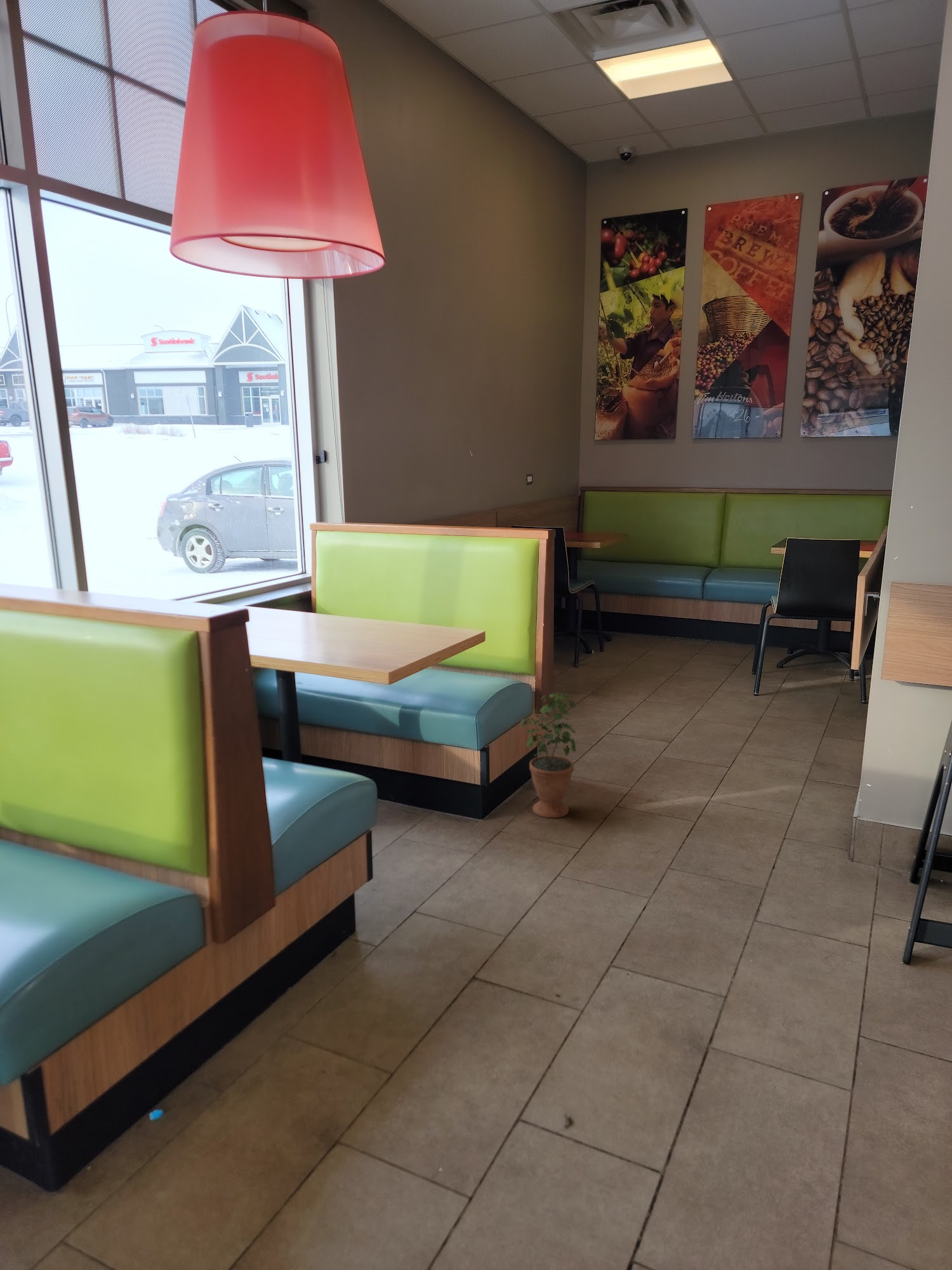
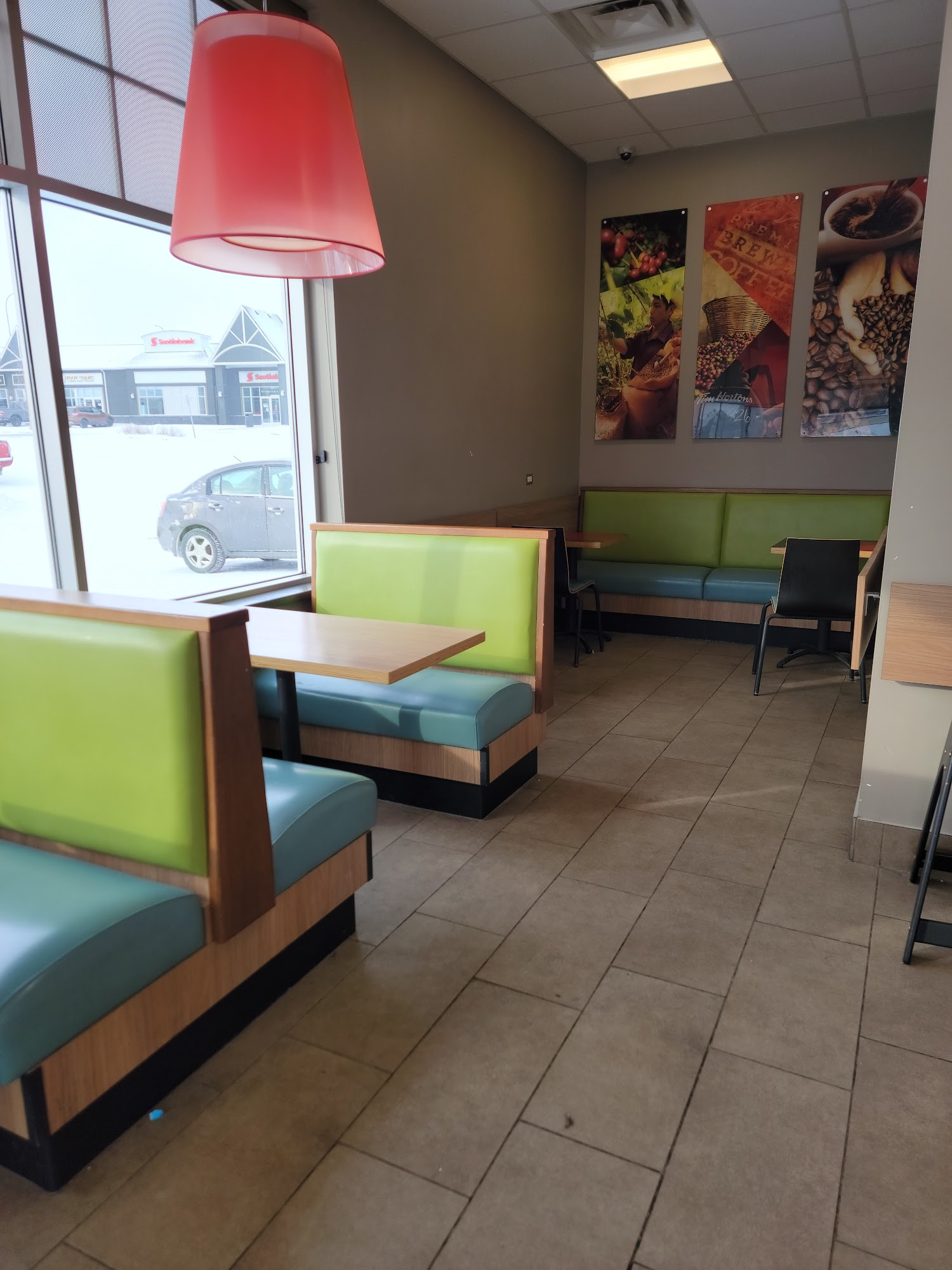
- potted plant (546, 749)
